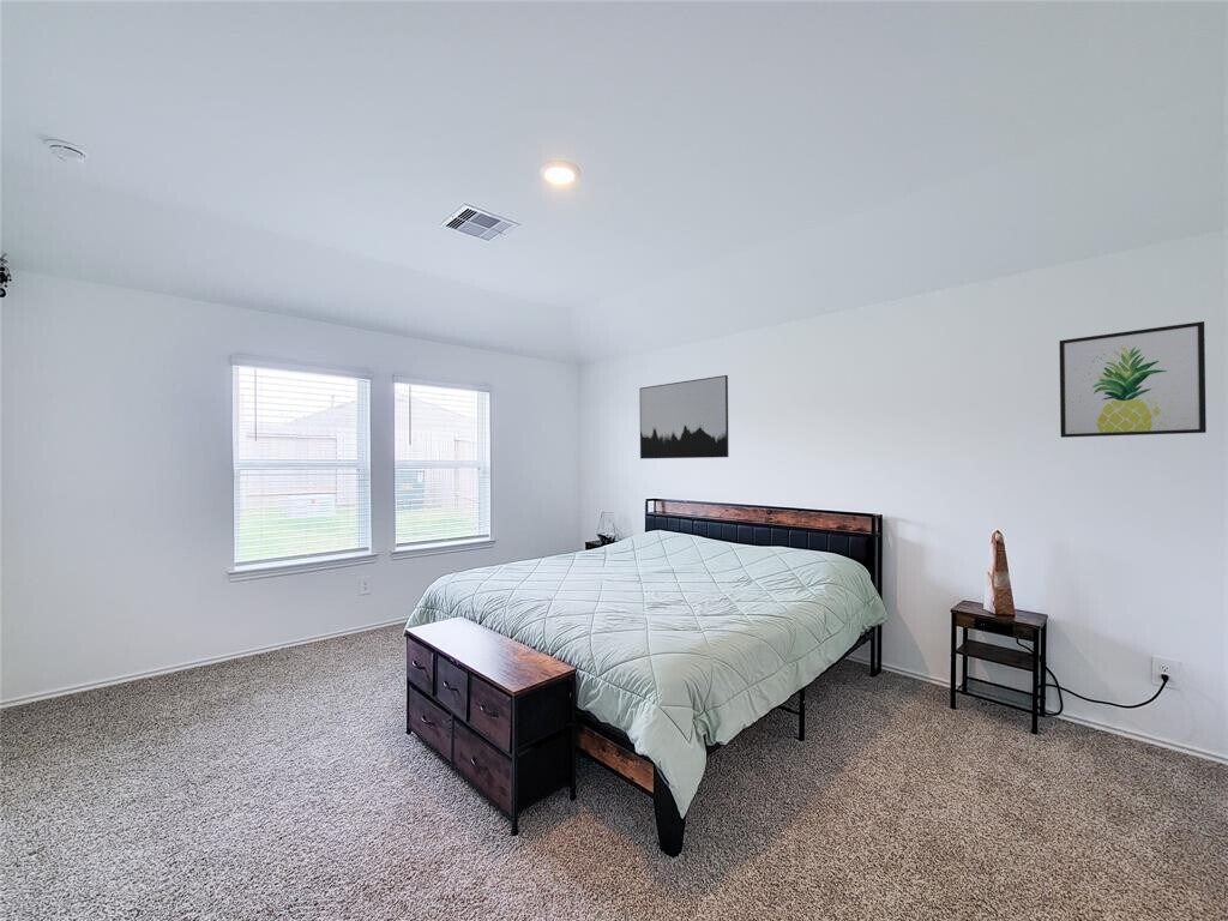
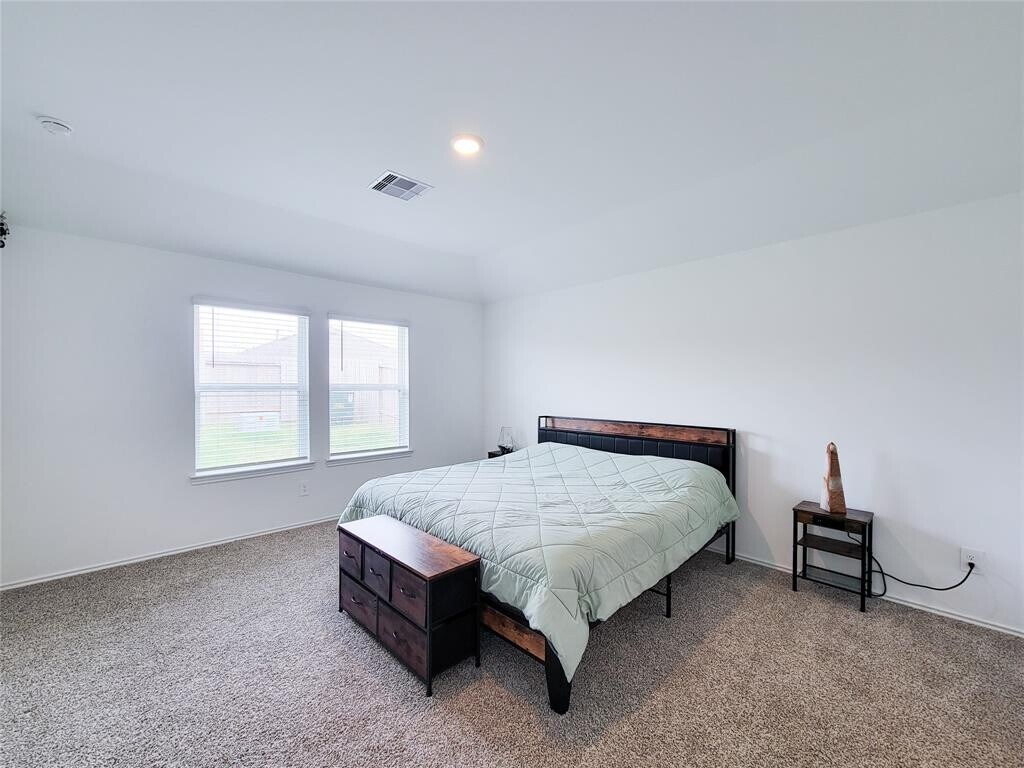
- wall art (1127, 383)
- wall art (680, 420)
